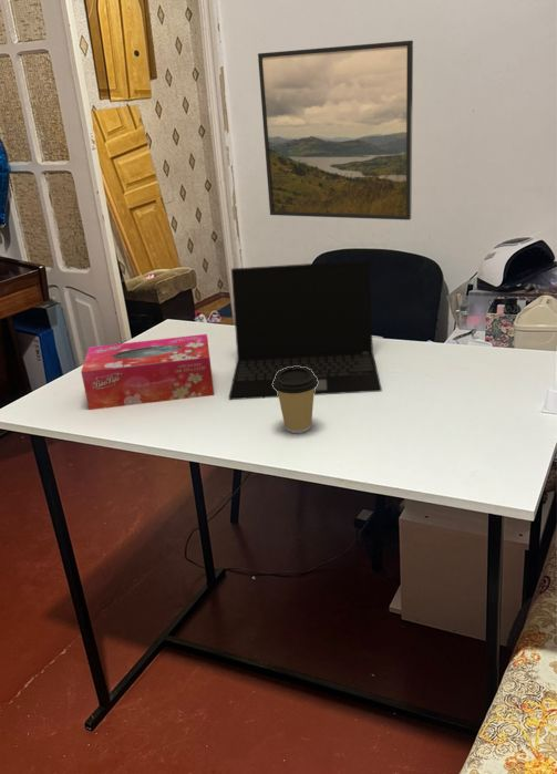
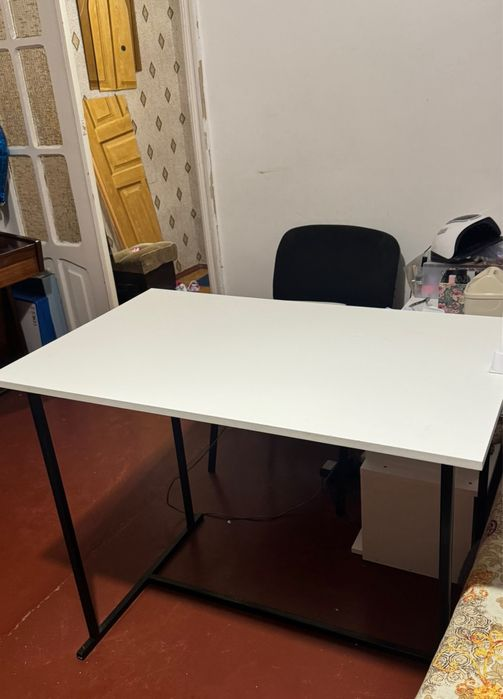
- coffee cup (296, 401)
- tissue box (149, 371)
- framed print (334, 136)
- laptop (302, 327)
